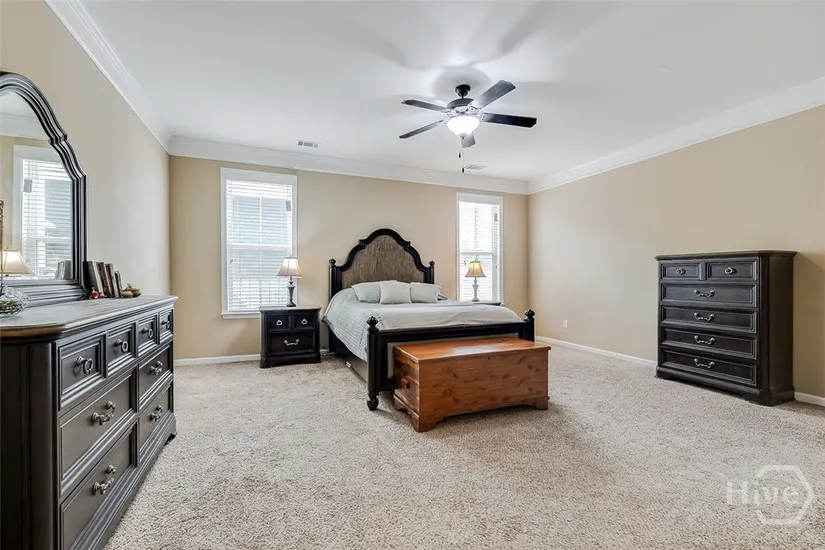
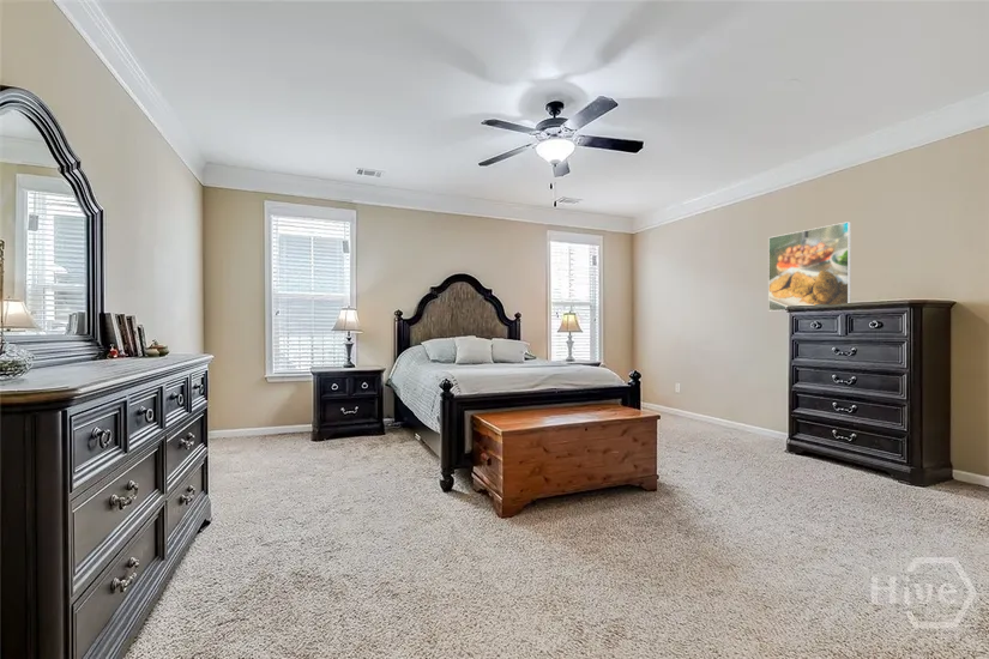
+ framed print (806, 270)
